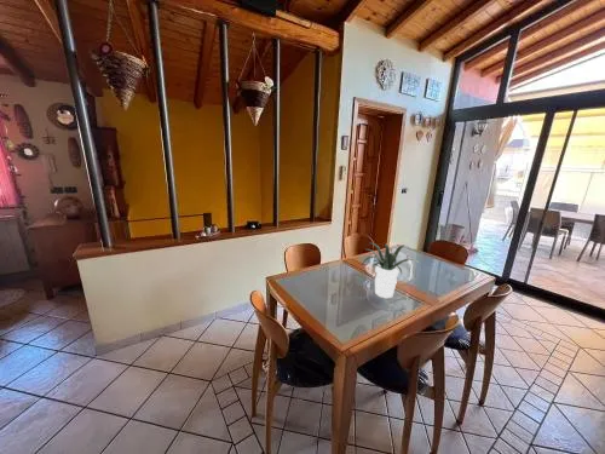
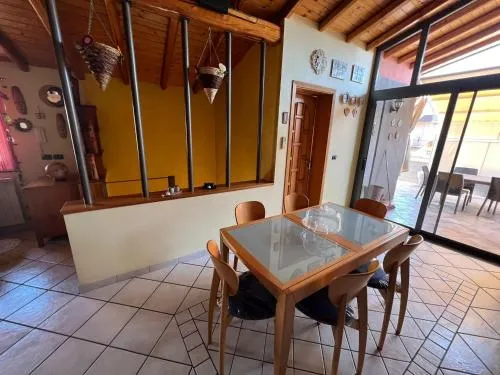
- potted plant (386, 271)
